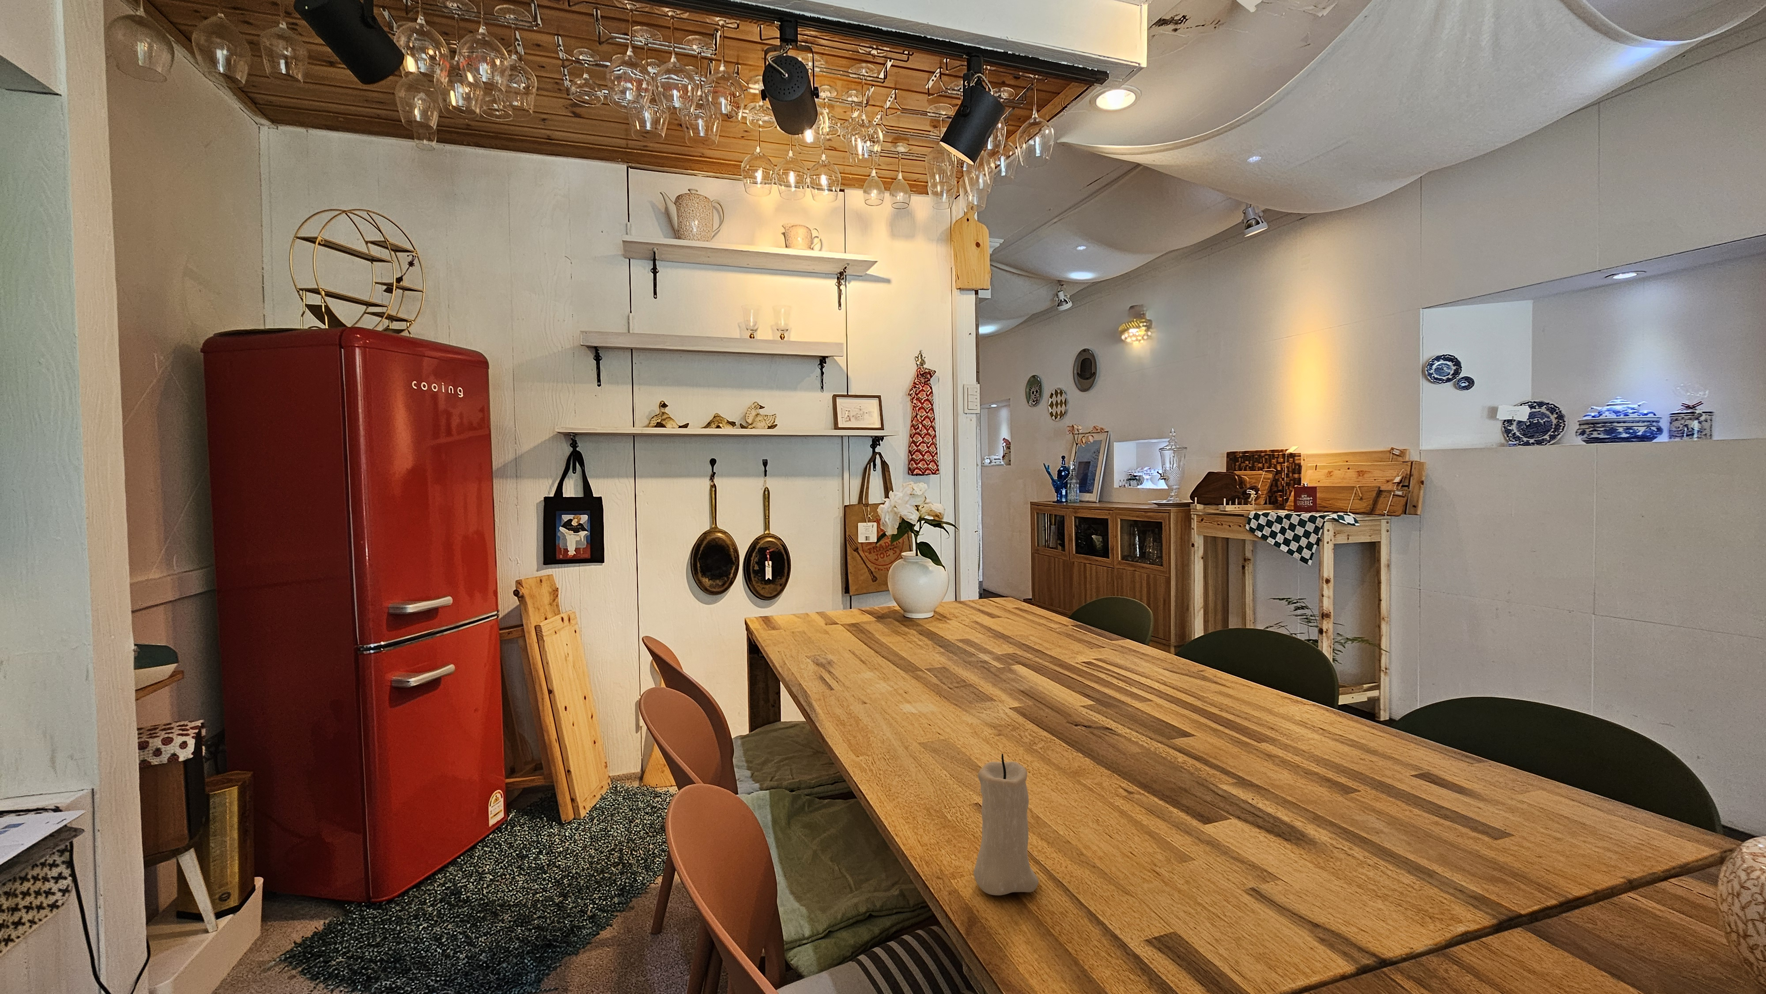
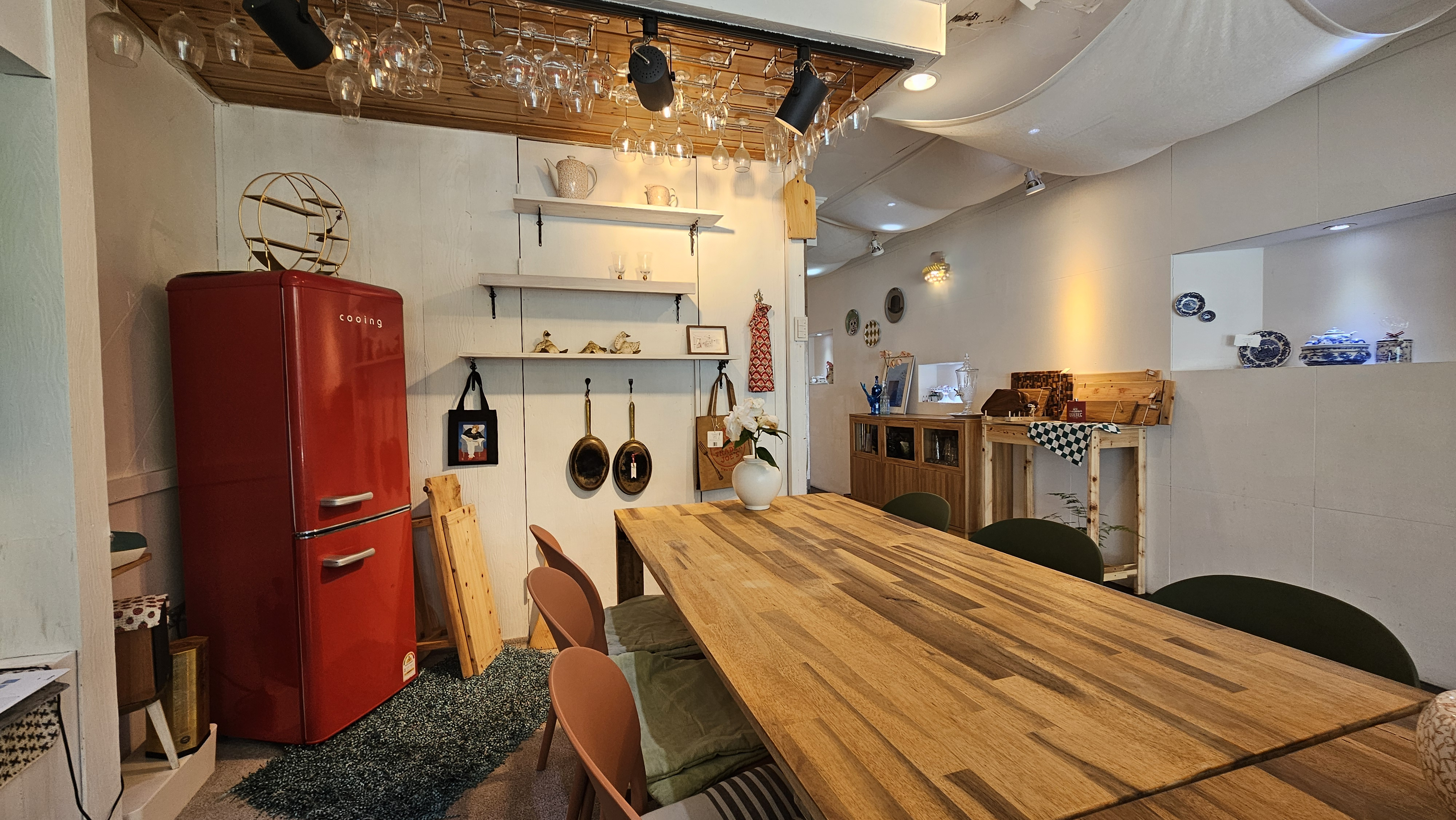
- candle (1004, 821)
